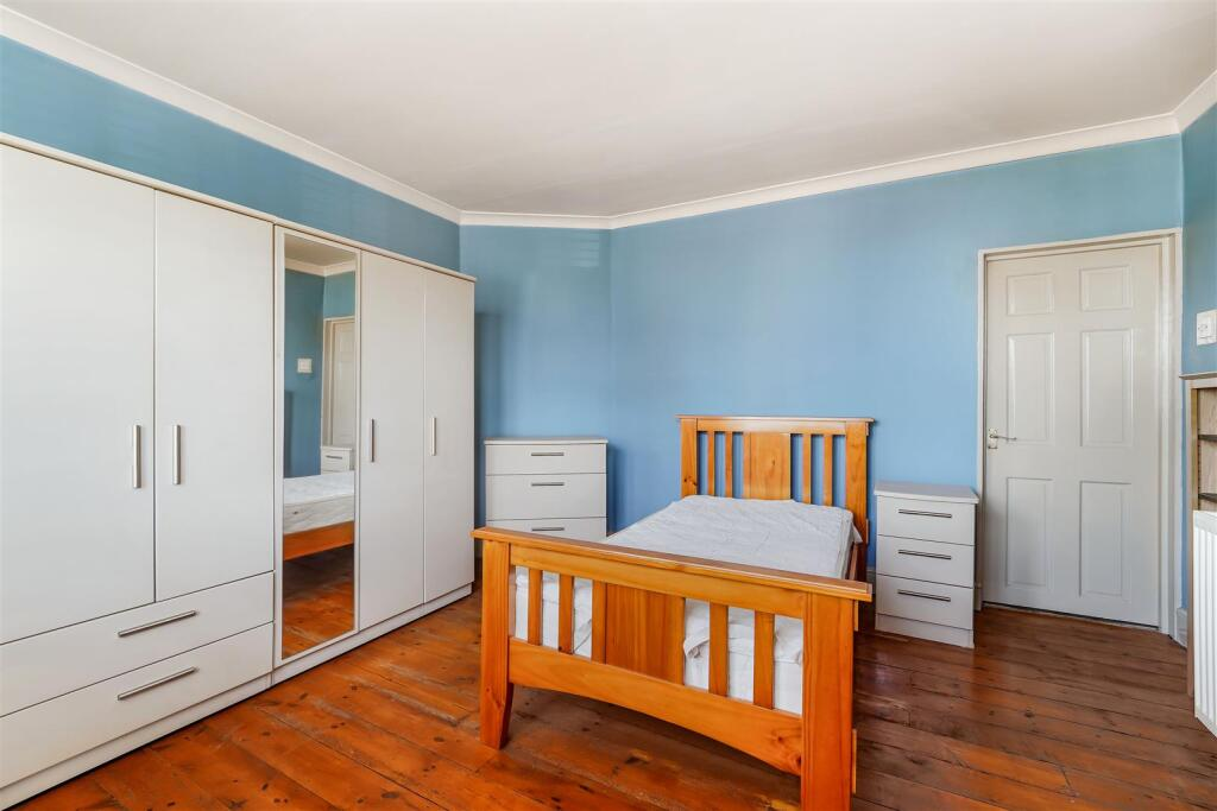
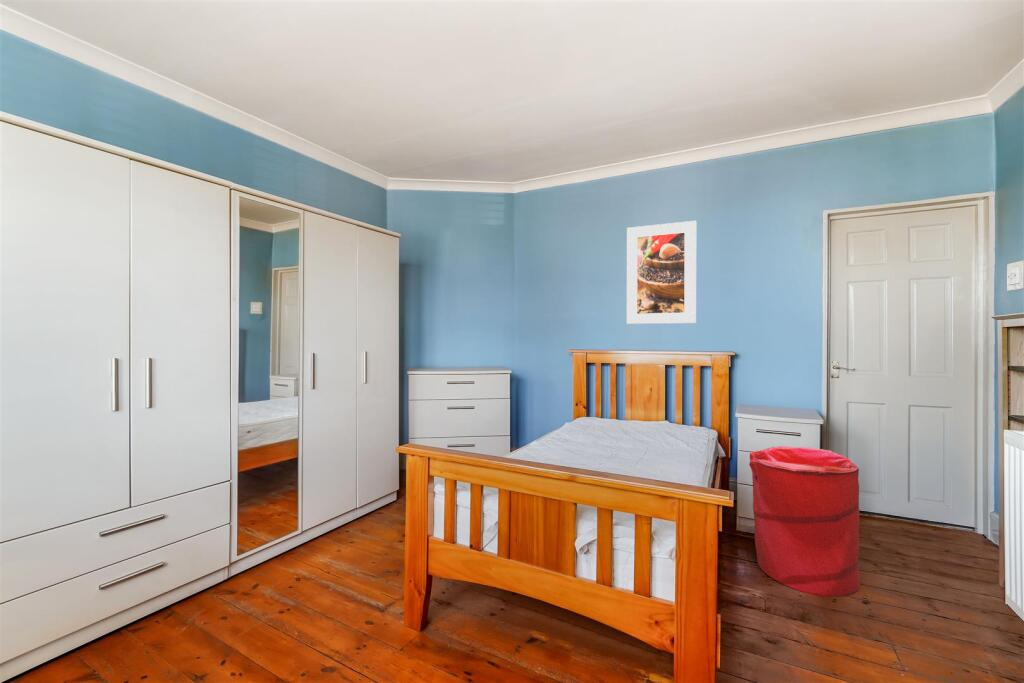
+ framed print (660, 274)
+ laundry hamper (801, 512)
